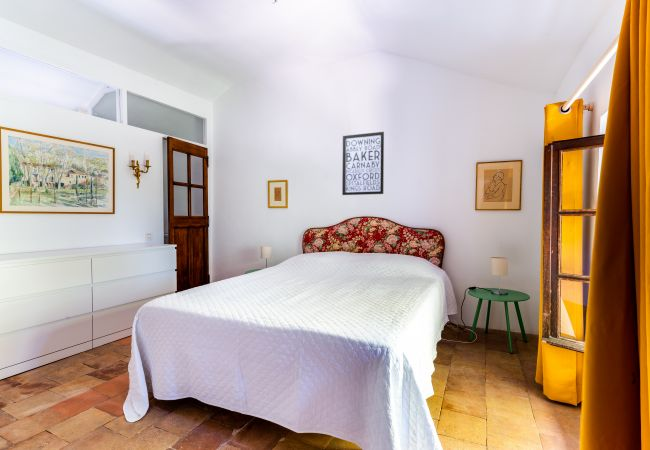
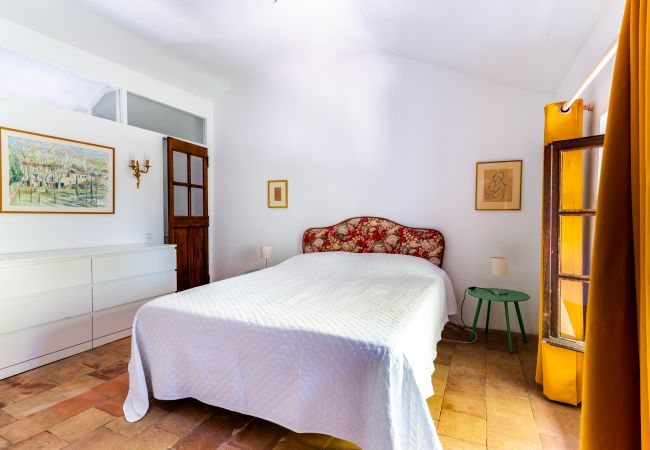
- wall art (362, 164)
